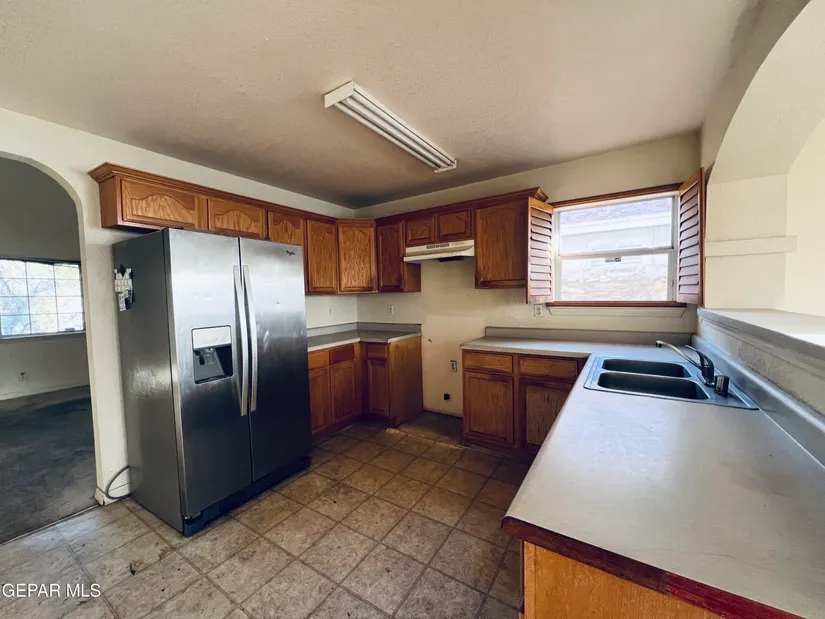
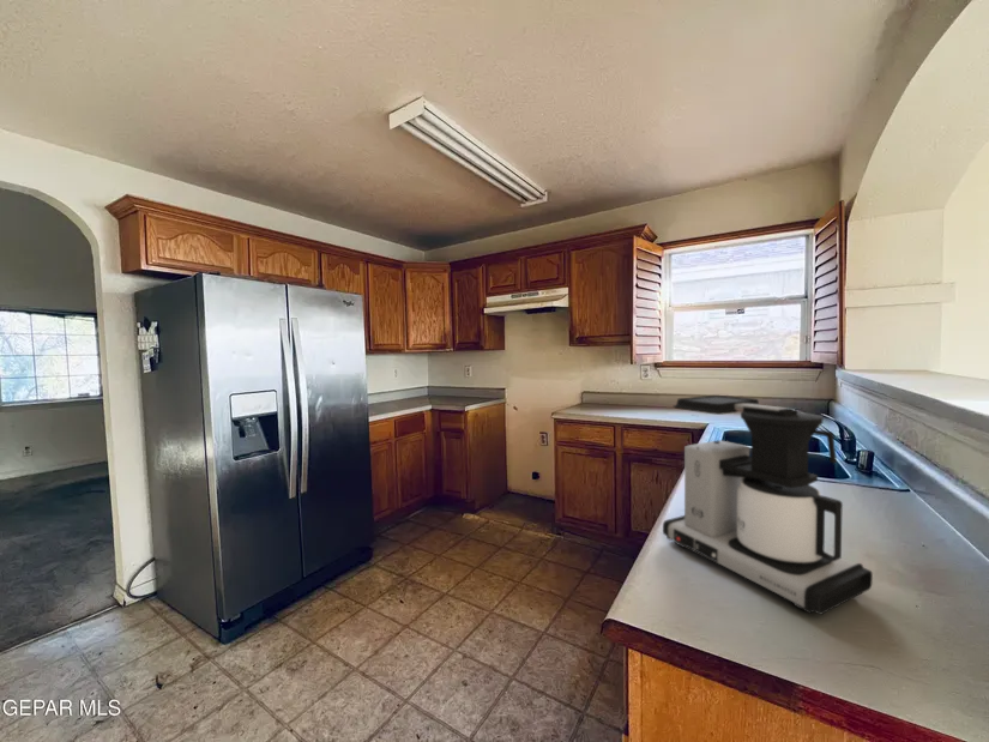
+ coffee maker (754, 484)
